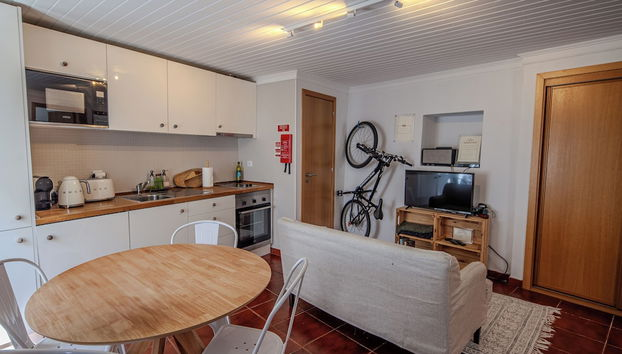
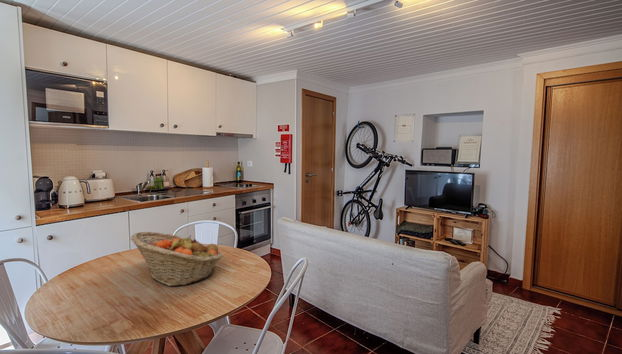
+ fruit basket (177, 252)
